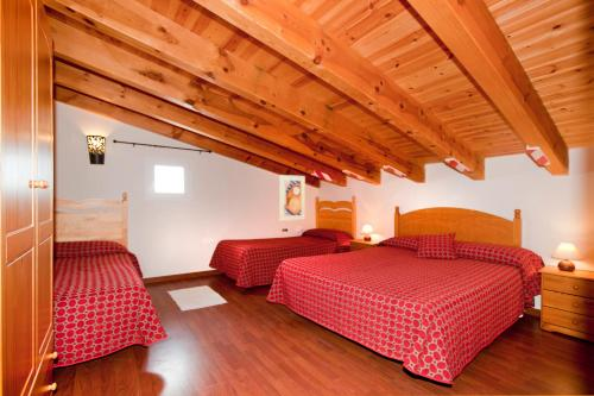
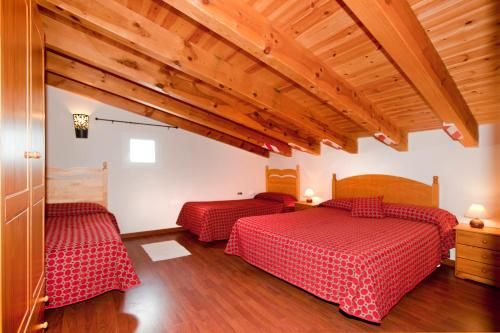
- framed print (292, 197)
